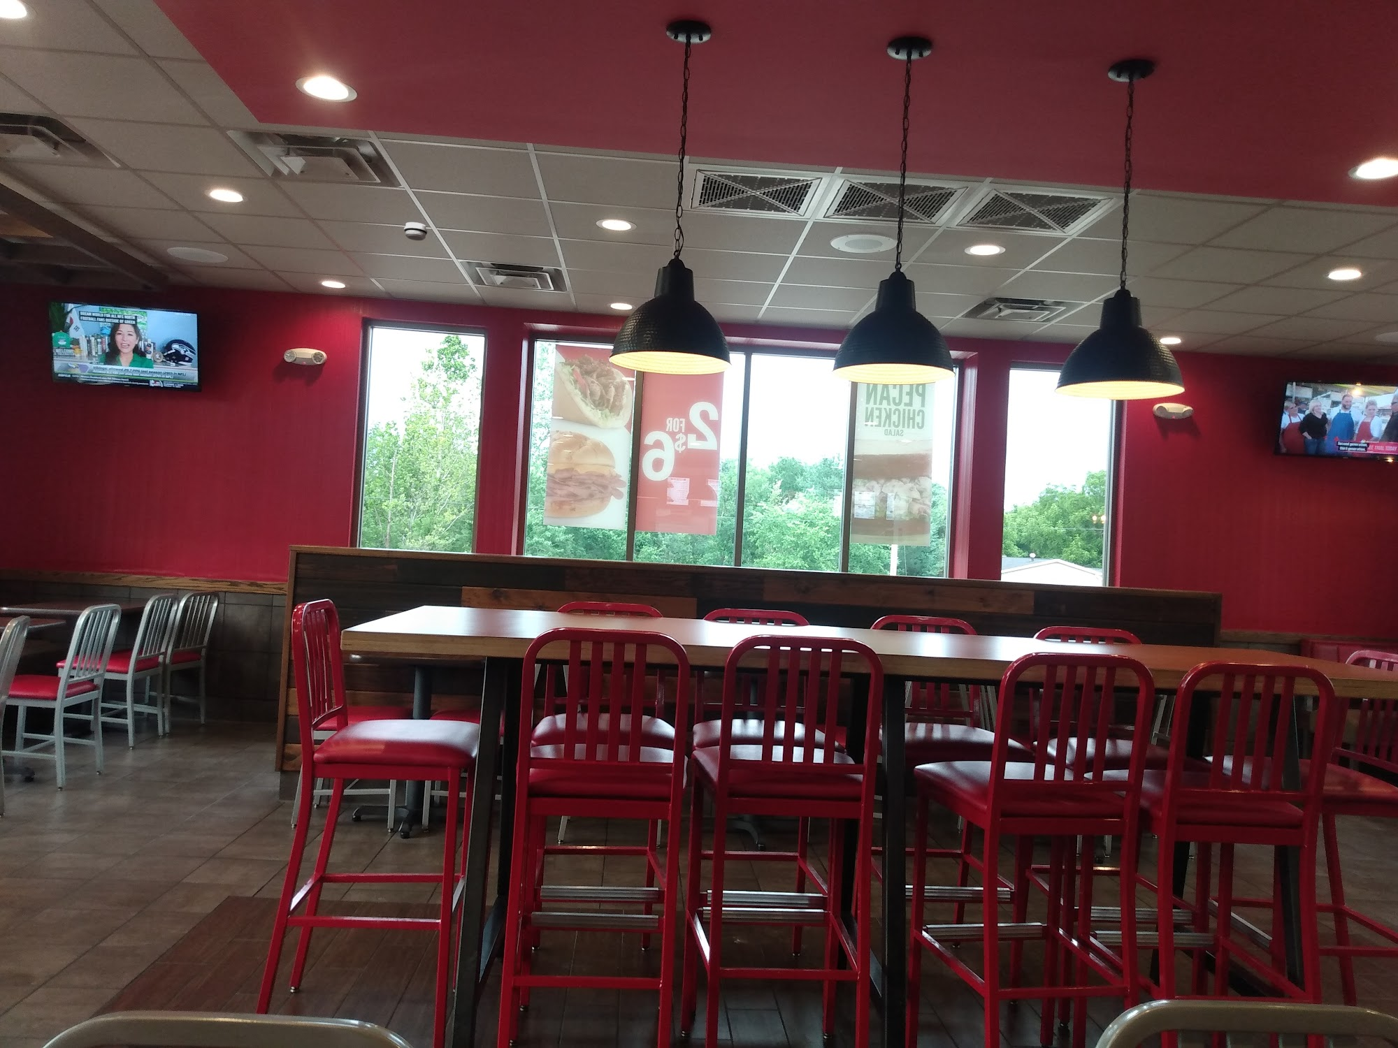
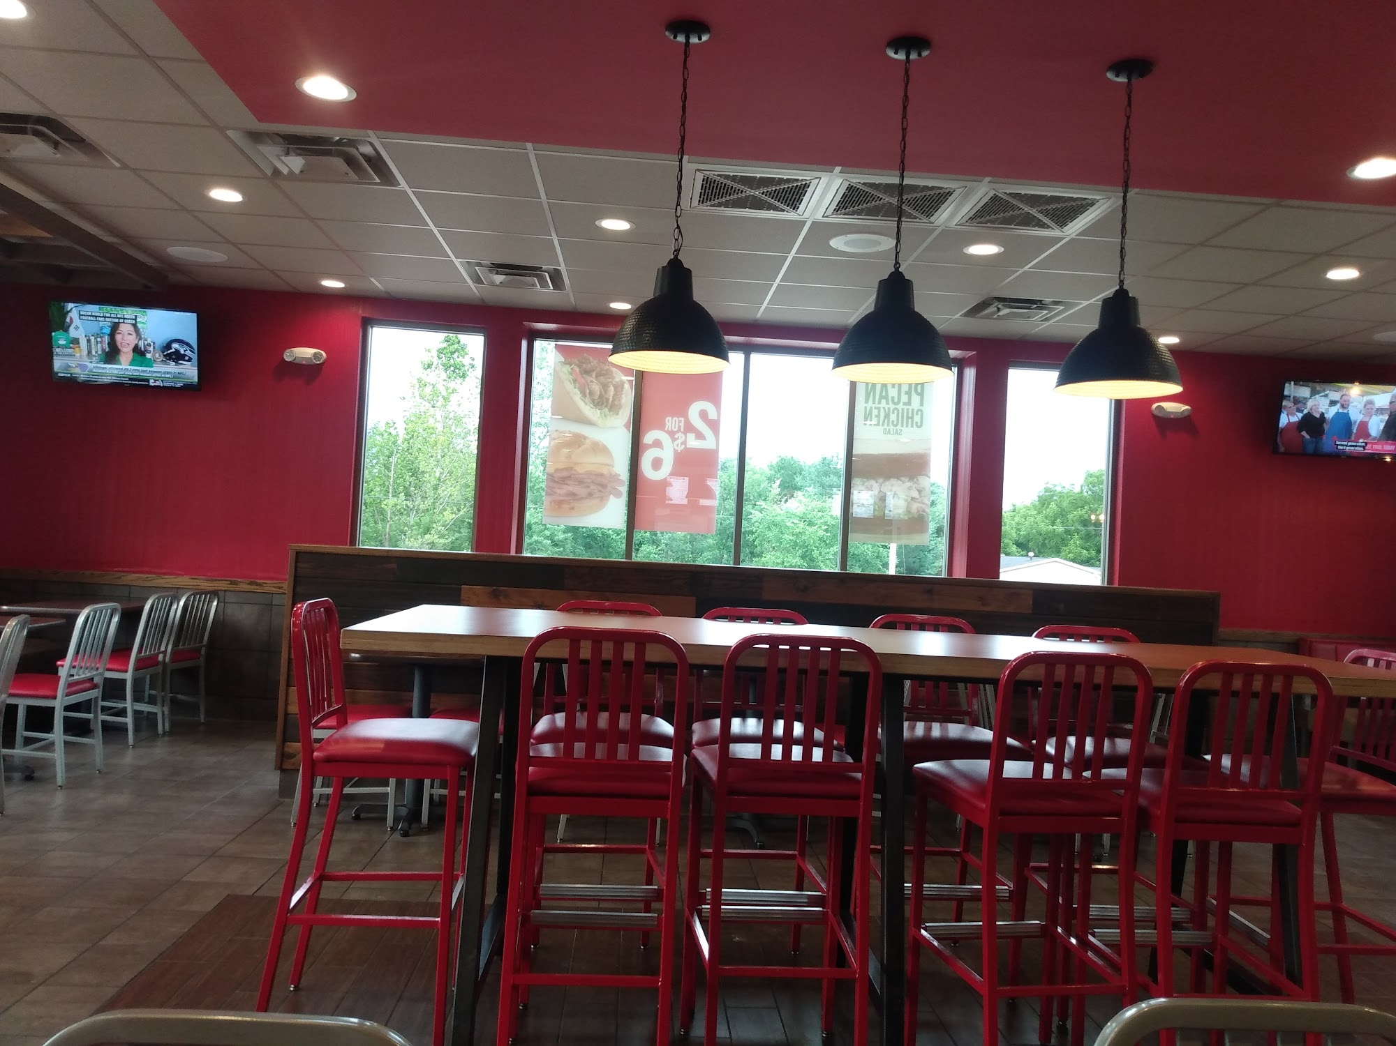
- smoke detector (415, 231)
